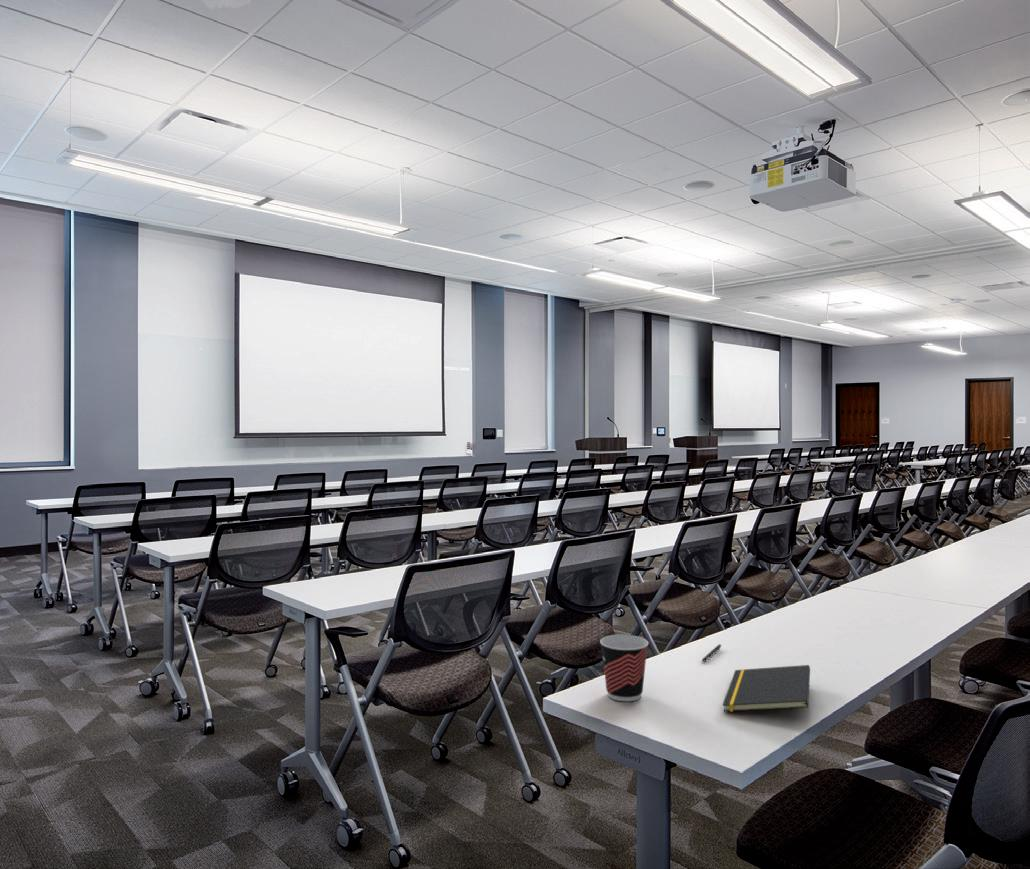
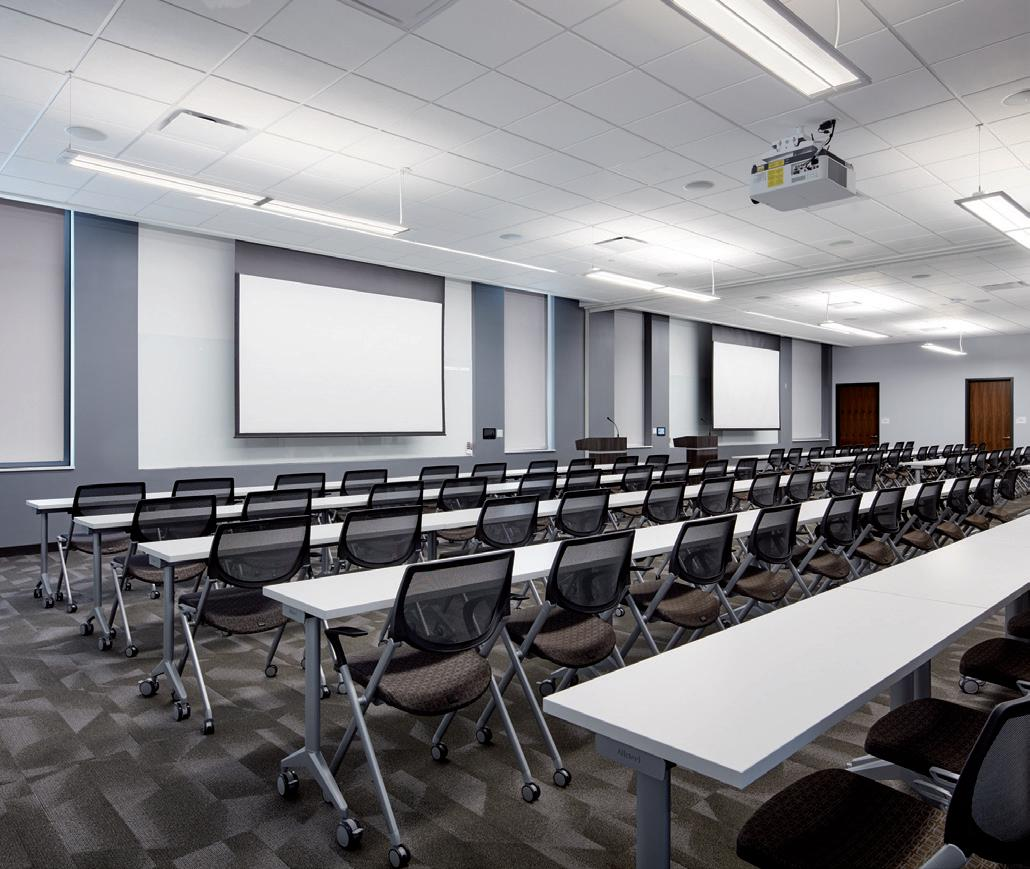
- cup (624, 668)
- pen (711, 653)
- notepad (768, 687)
